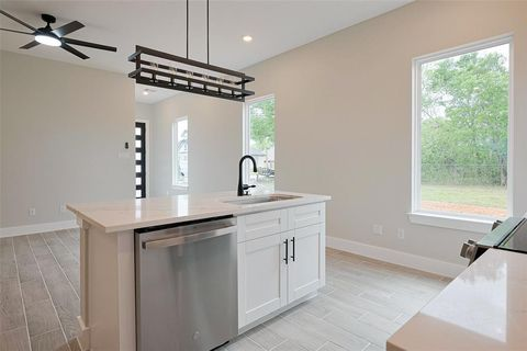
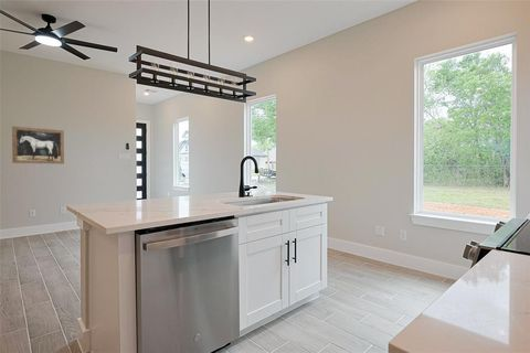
+ wall art (39, 146)
